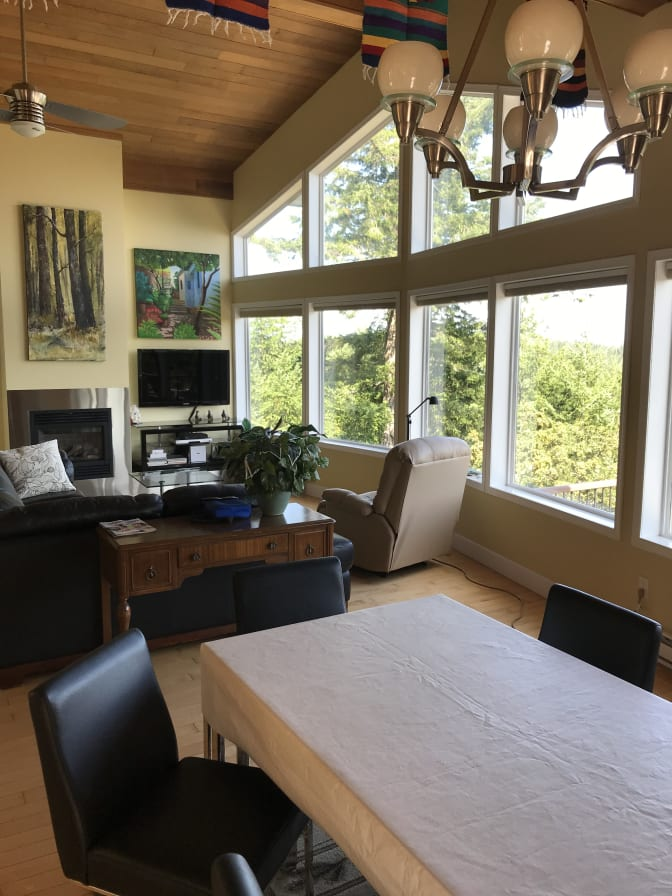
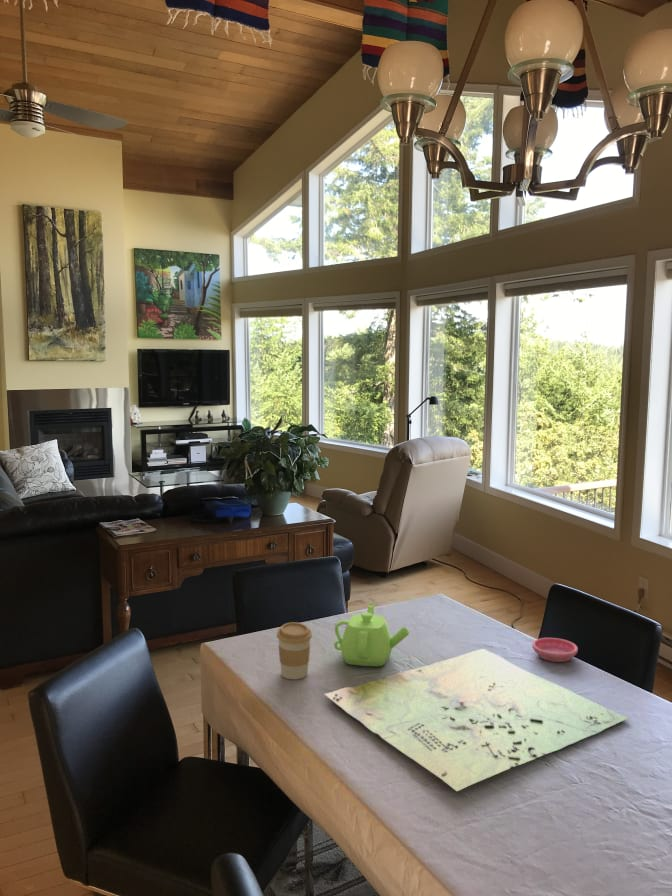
+ coffee cup (294, 650)
+ board game (472, 704)
+ teapot (367, 635)
+ saucer (554, 650)
